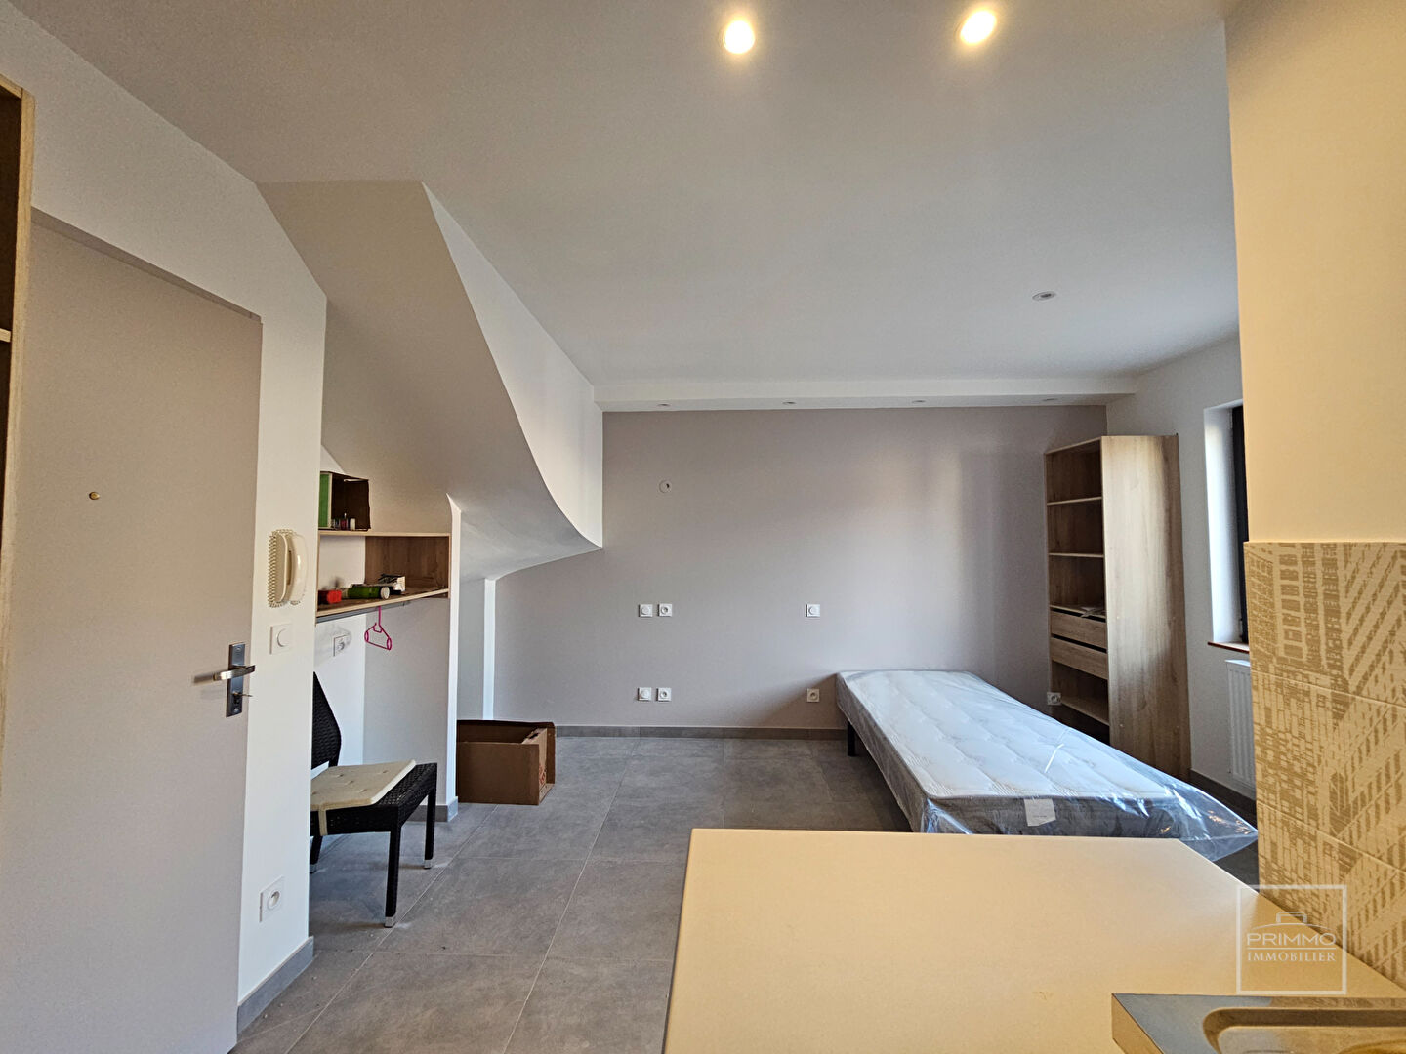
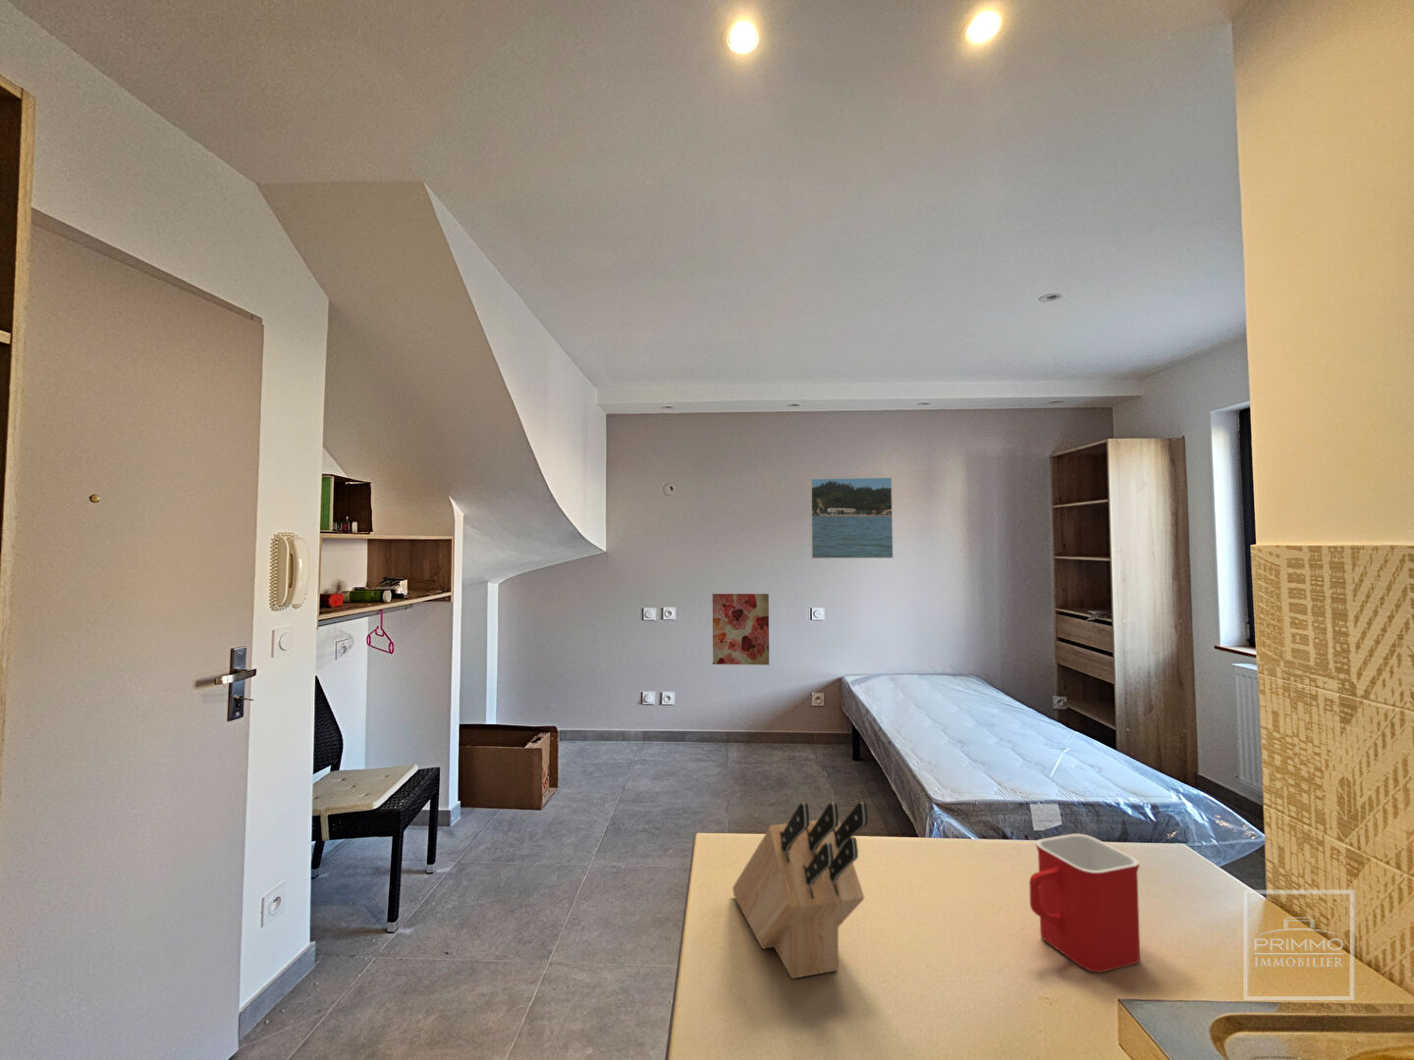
+ mug (1074, 902)
+ knife block (795, 856)
+ wall art (740, 628)
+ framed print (852, 518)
